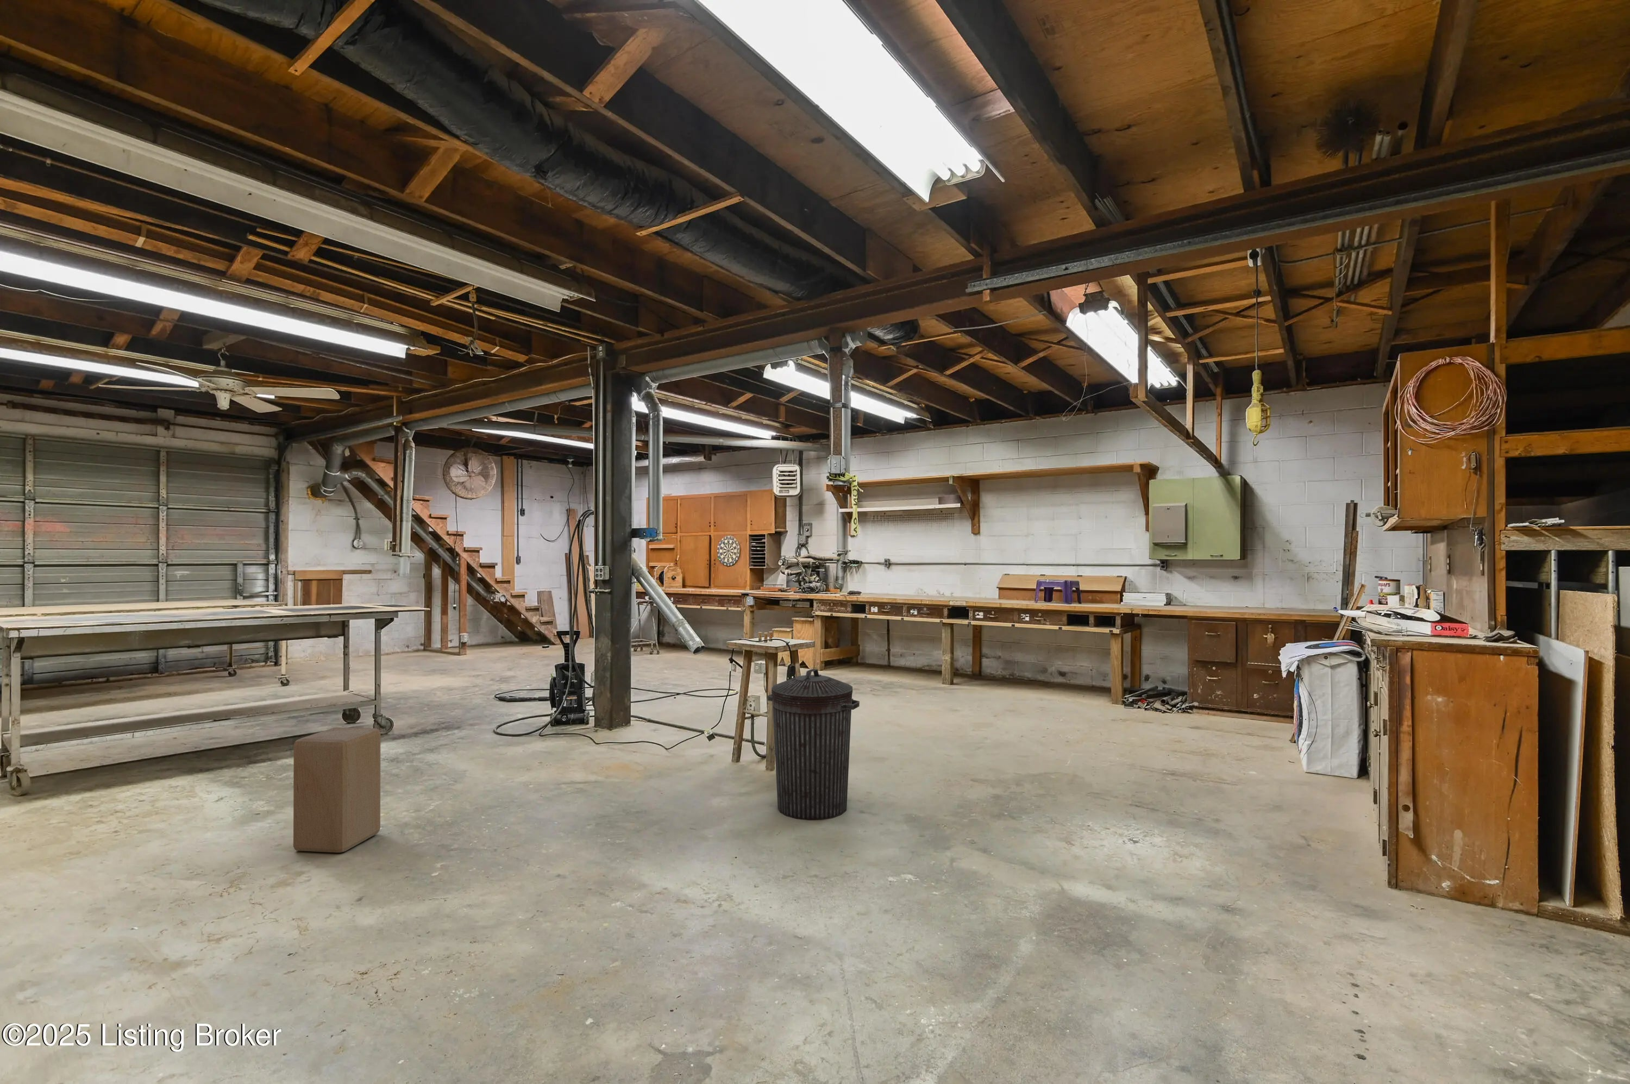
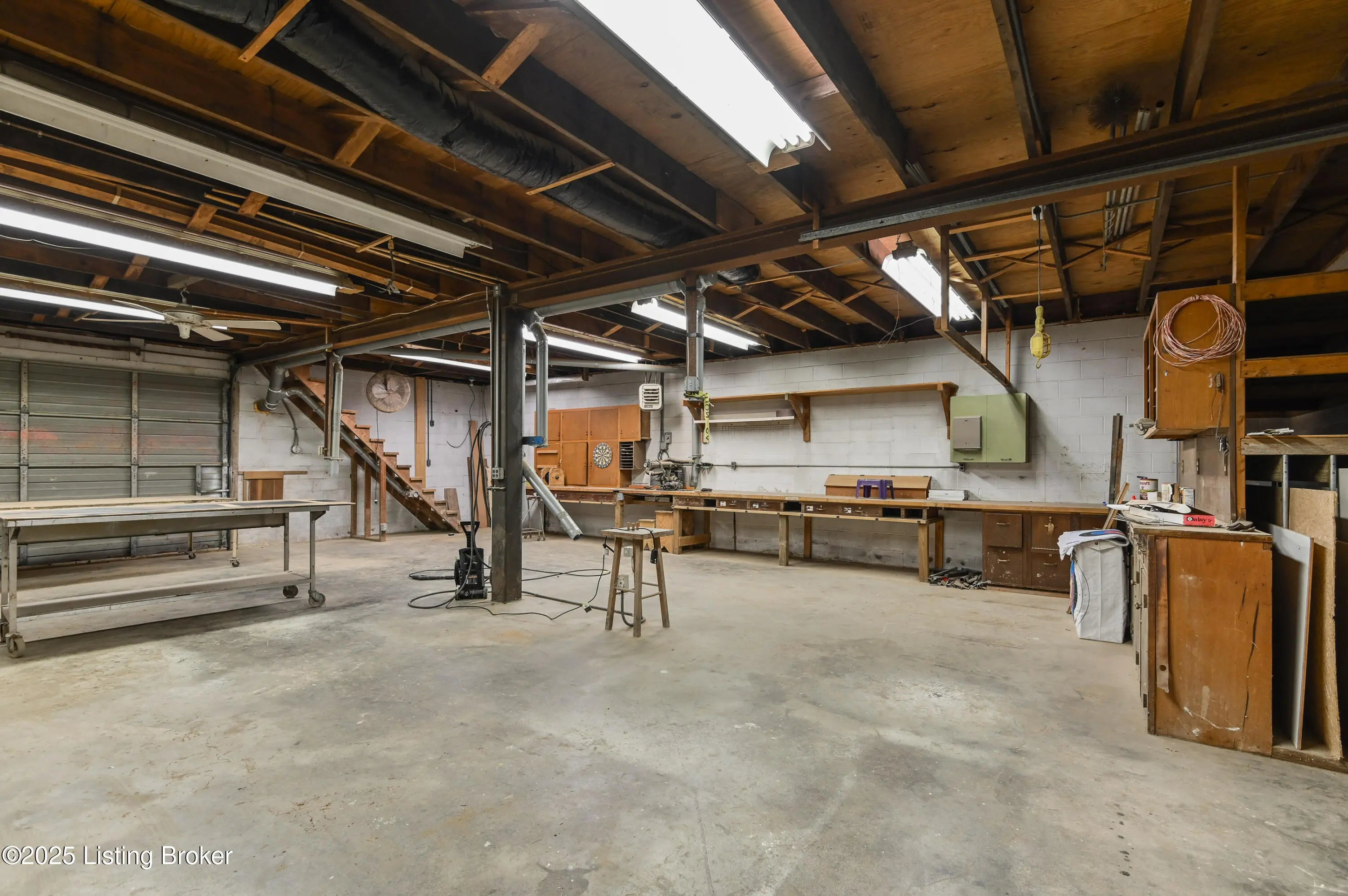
- trash can (813, 738)
- wooden block (337, 788)
